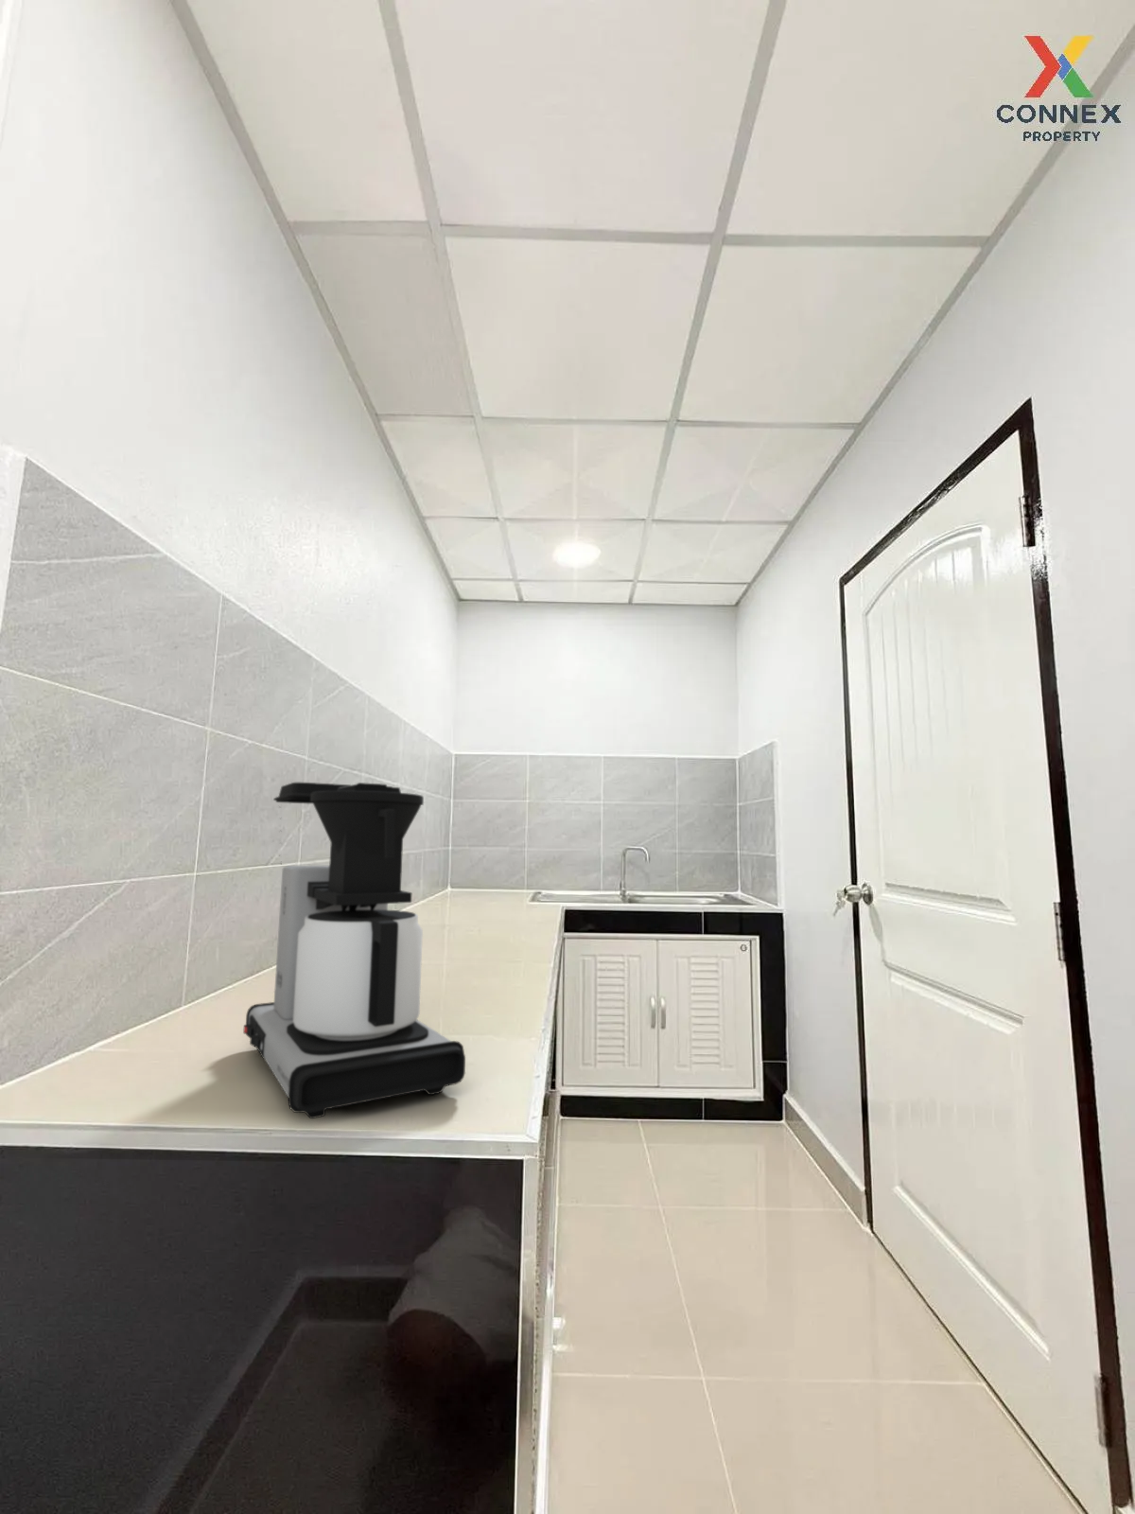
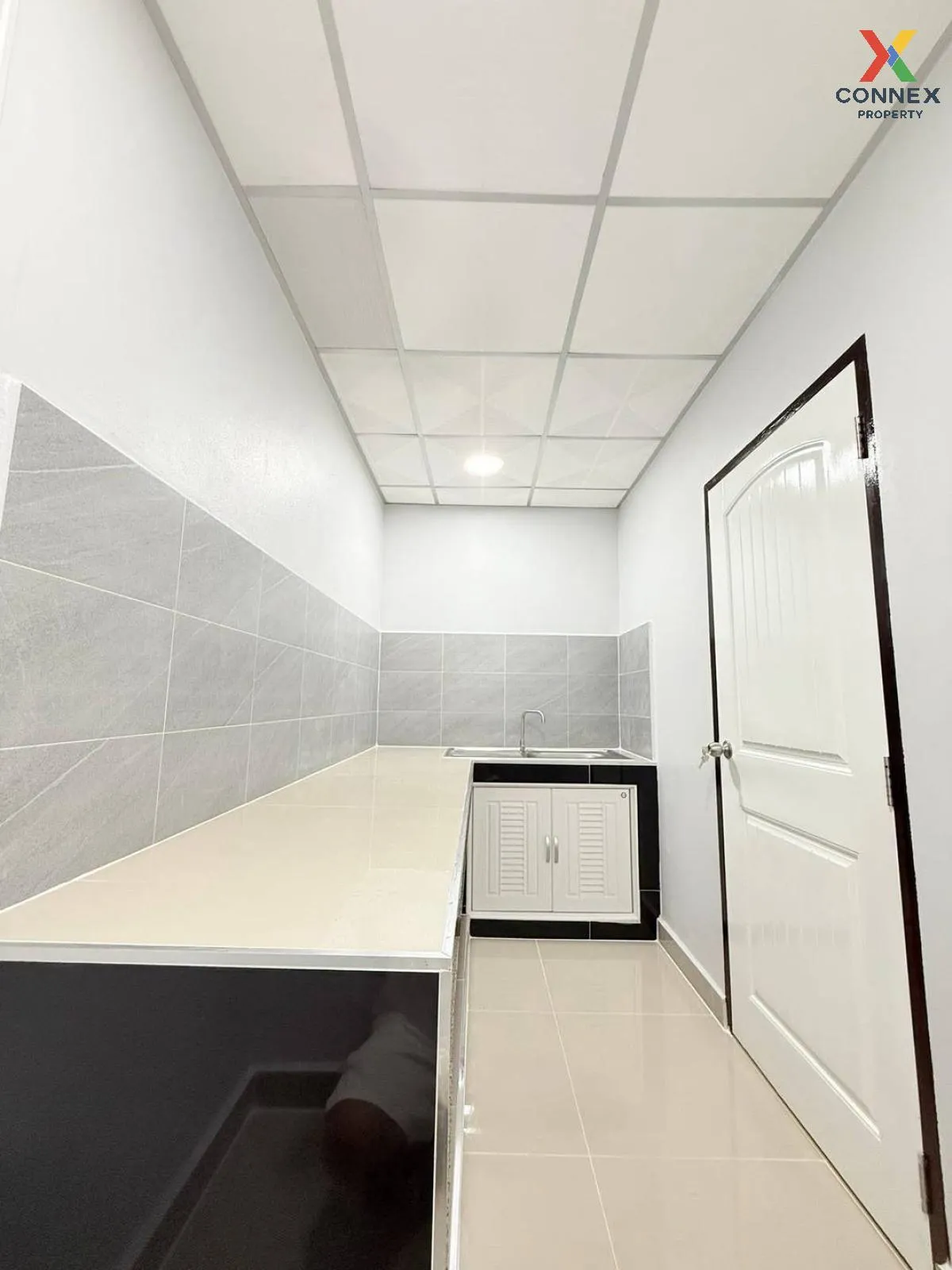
- coffee maker (351, 922)
